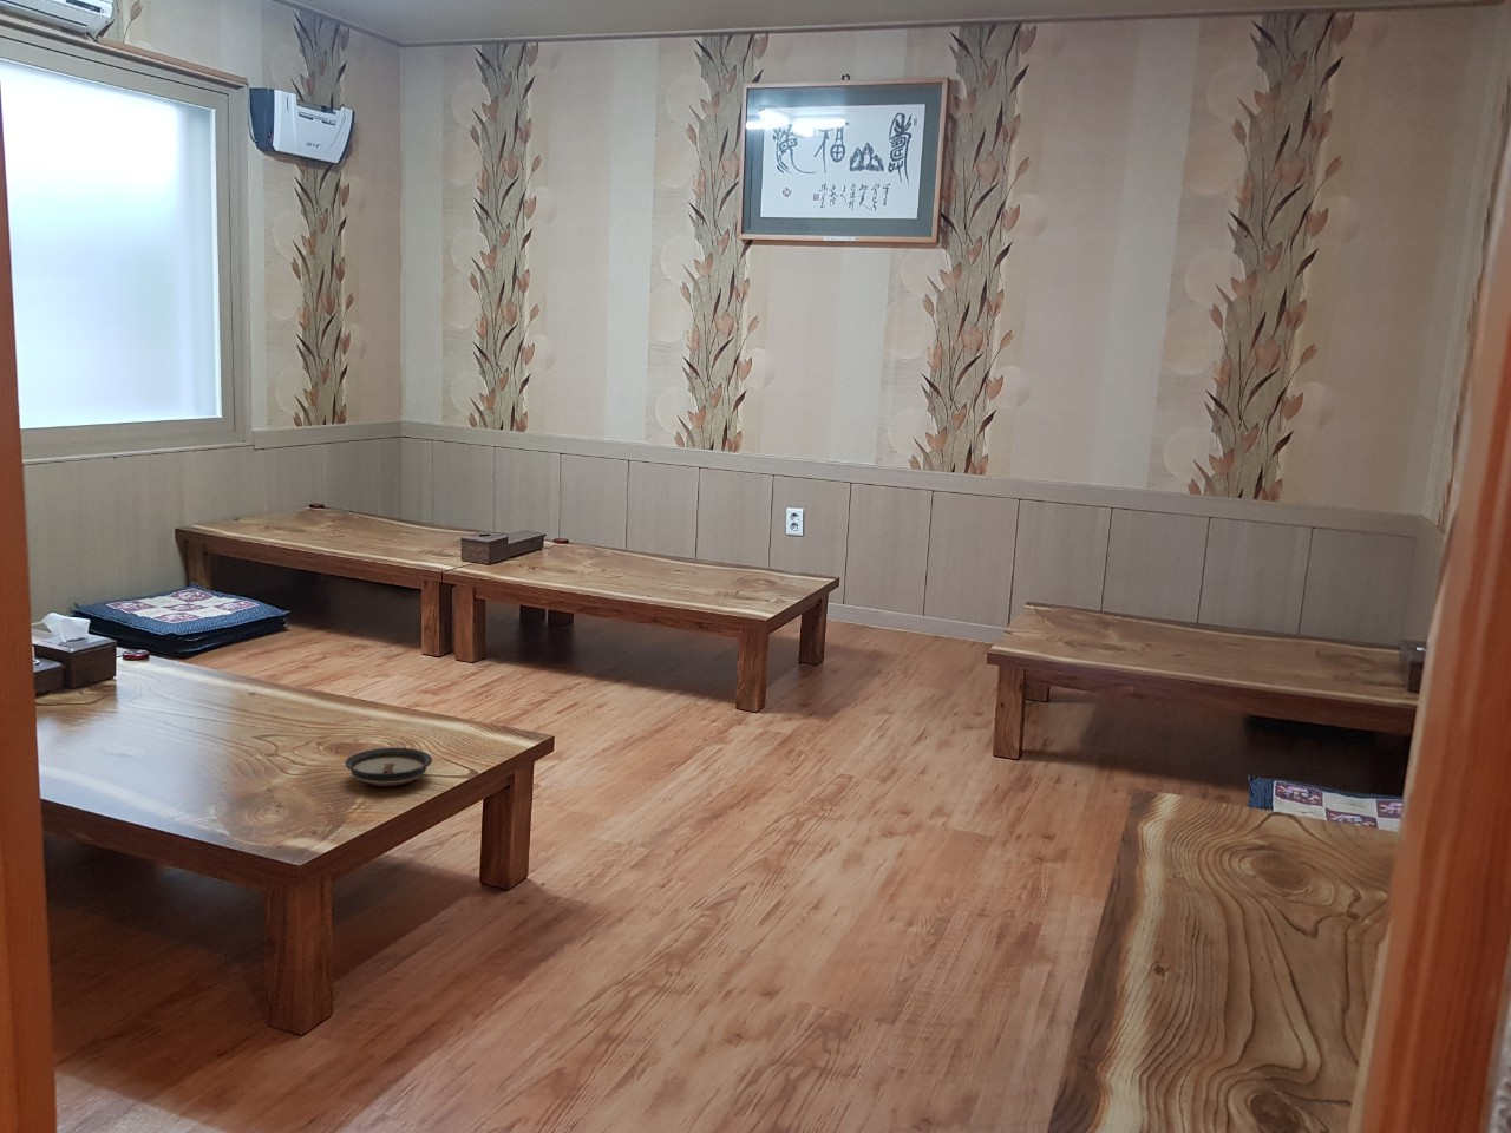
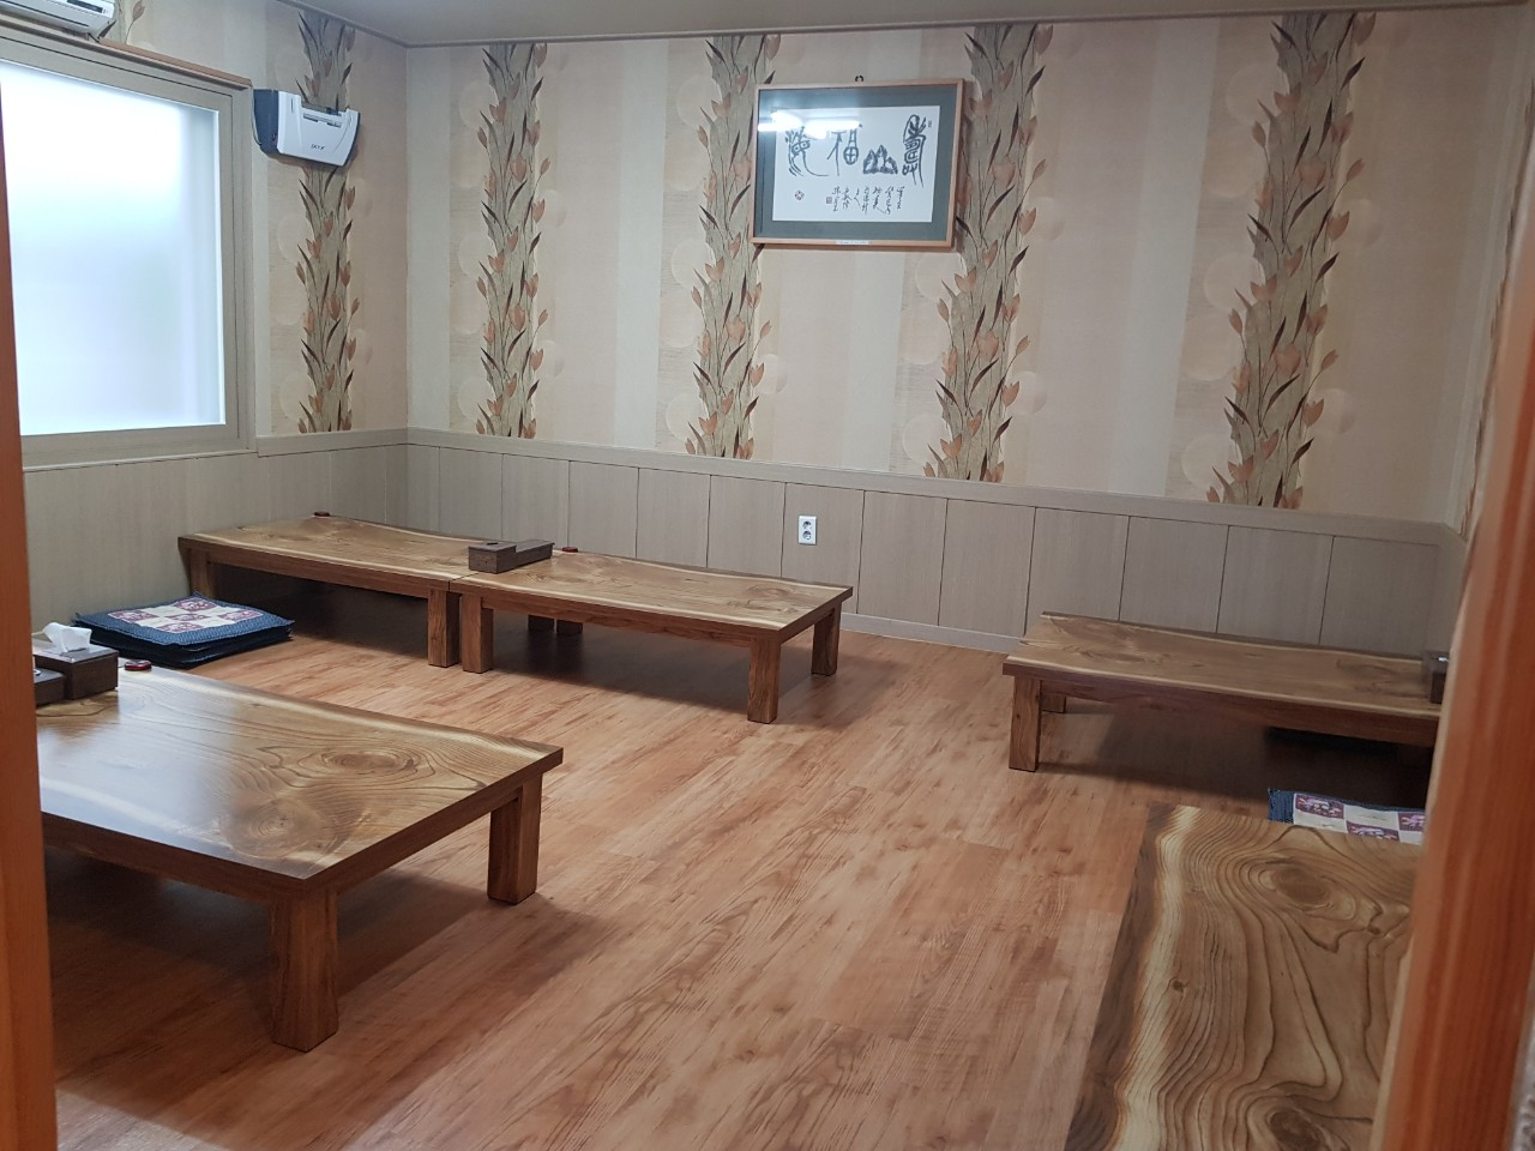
- saucer (388, 770)
